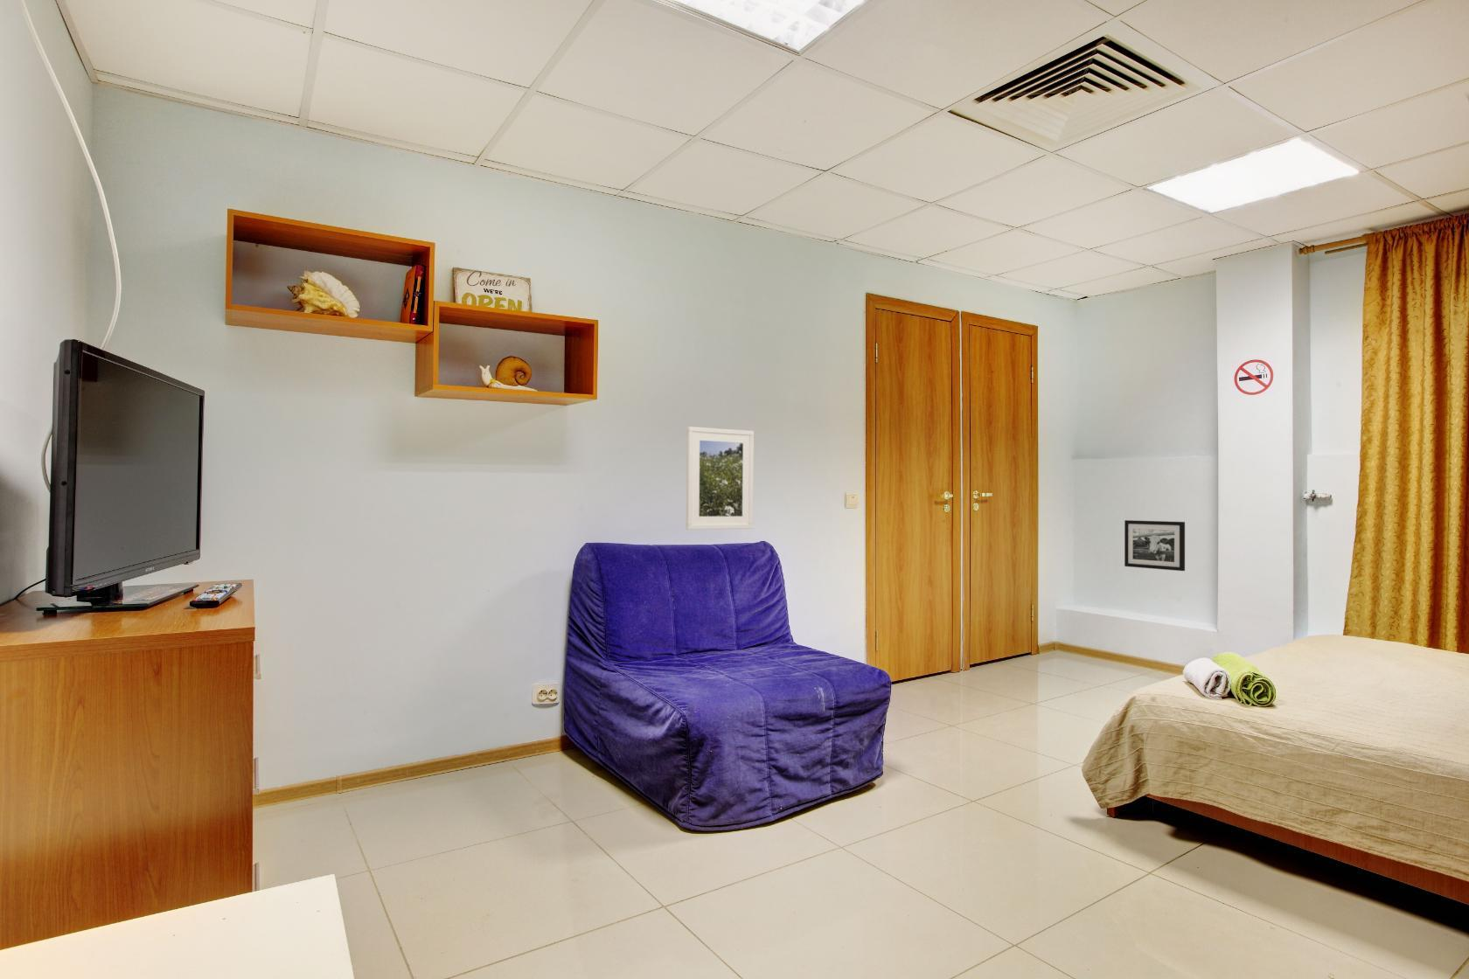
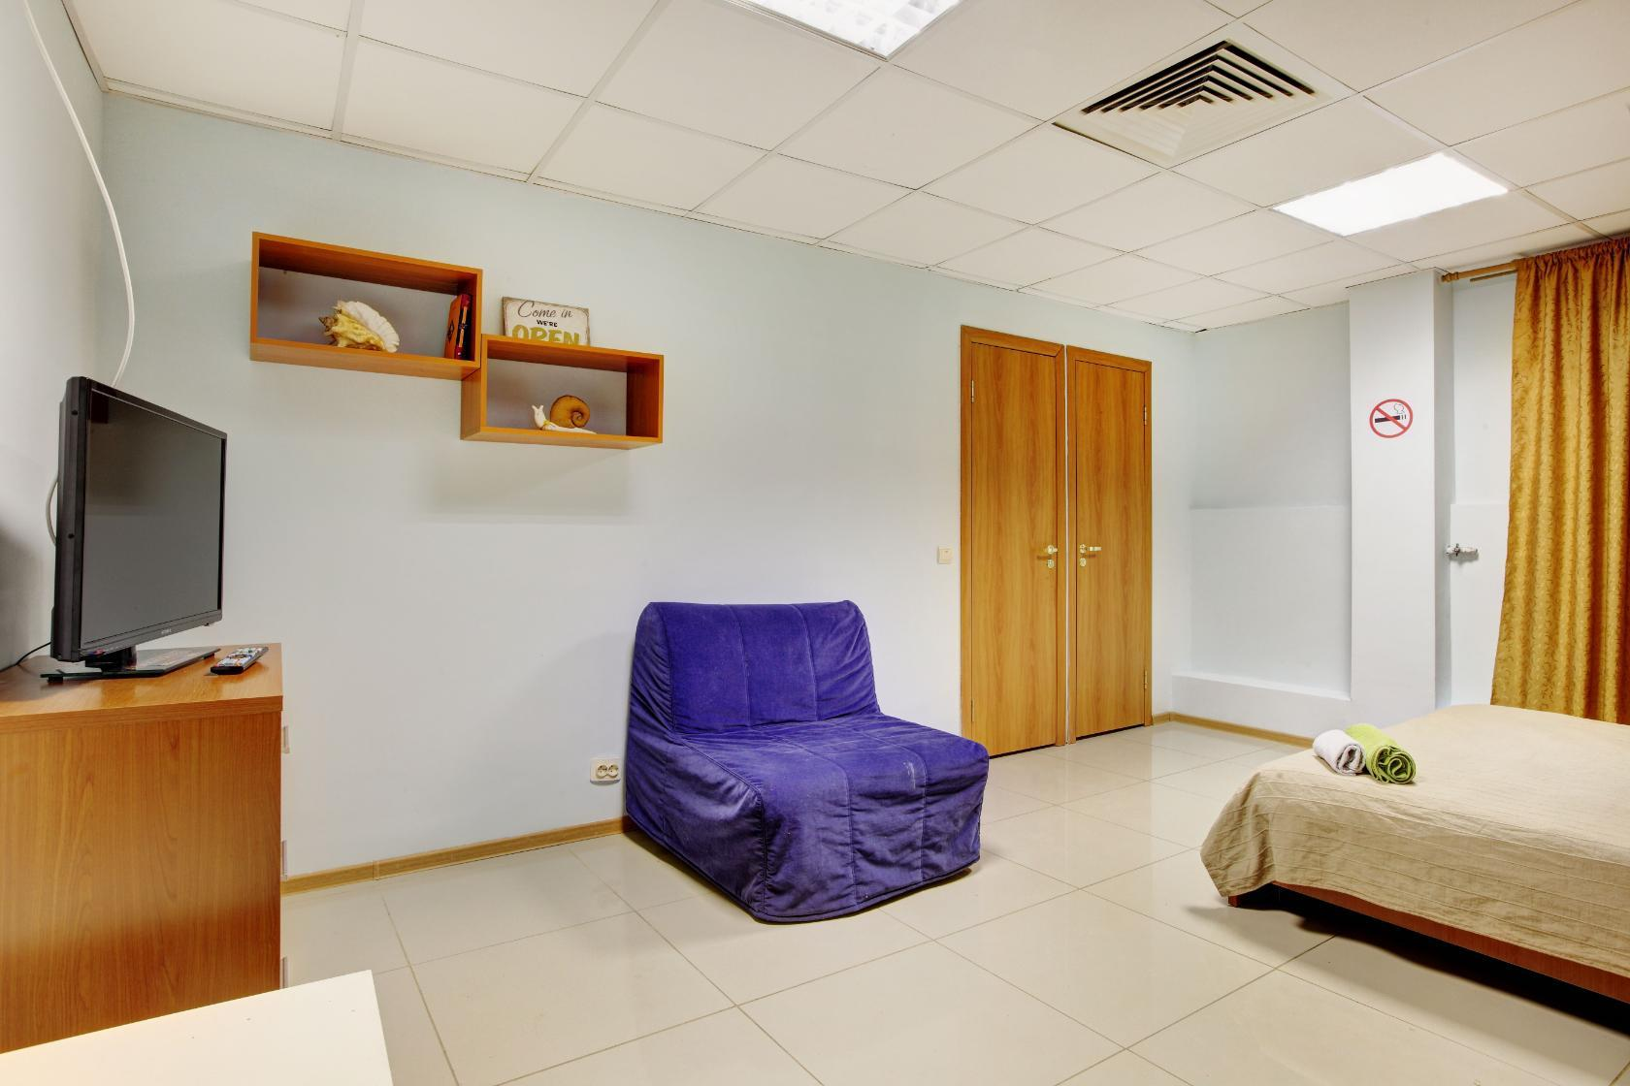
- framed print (720, 479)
- picture frame (1153, 544)
